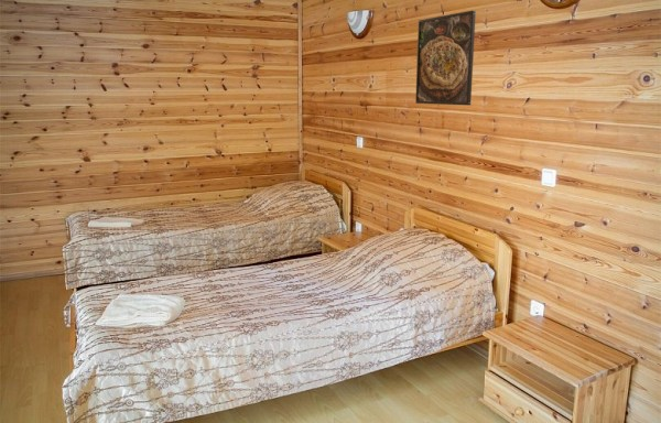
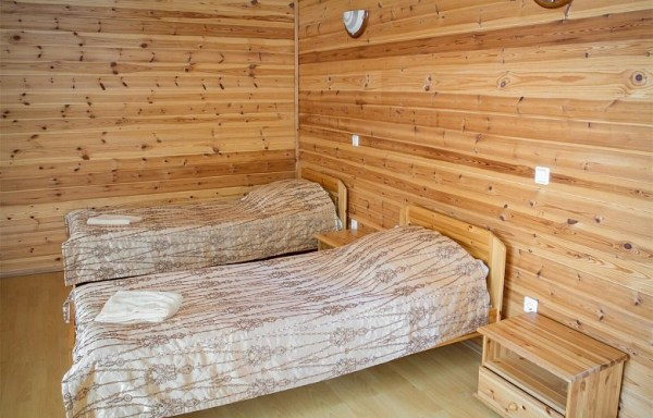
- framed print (443, 61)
